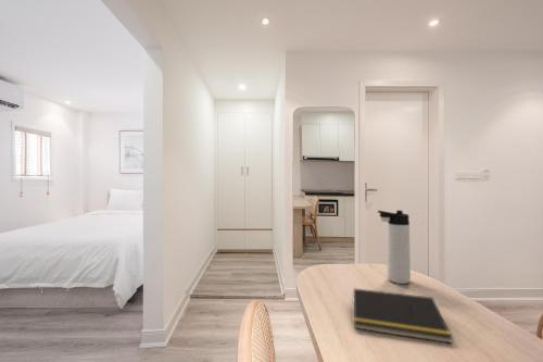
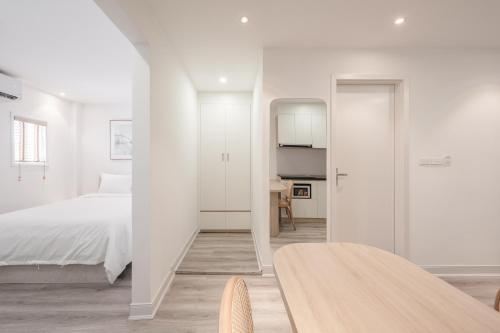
- thermos bottle (393, 245)
- notepad (395, 311)
